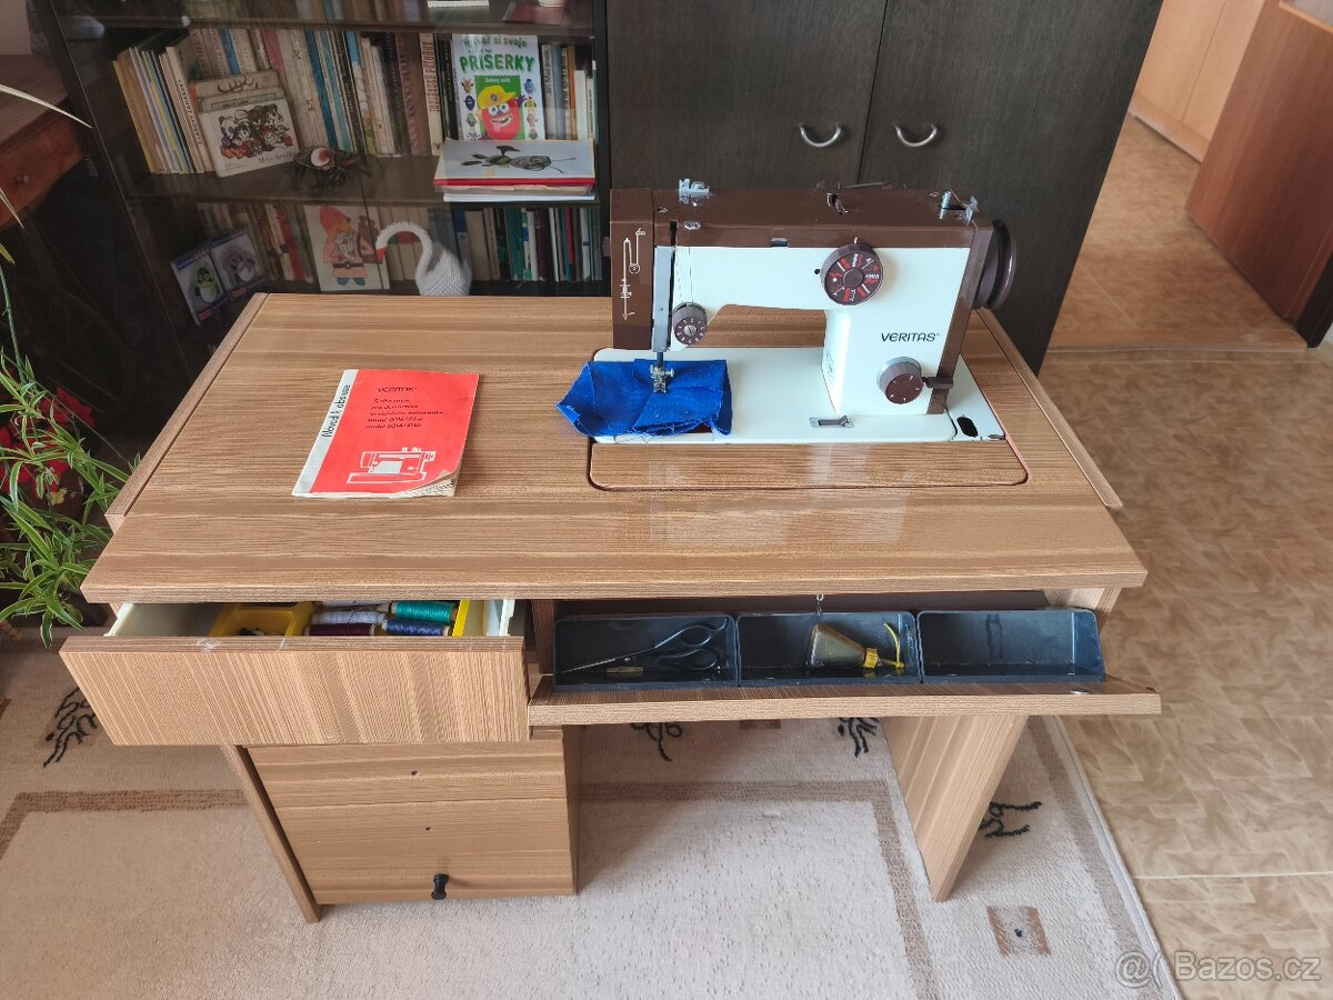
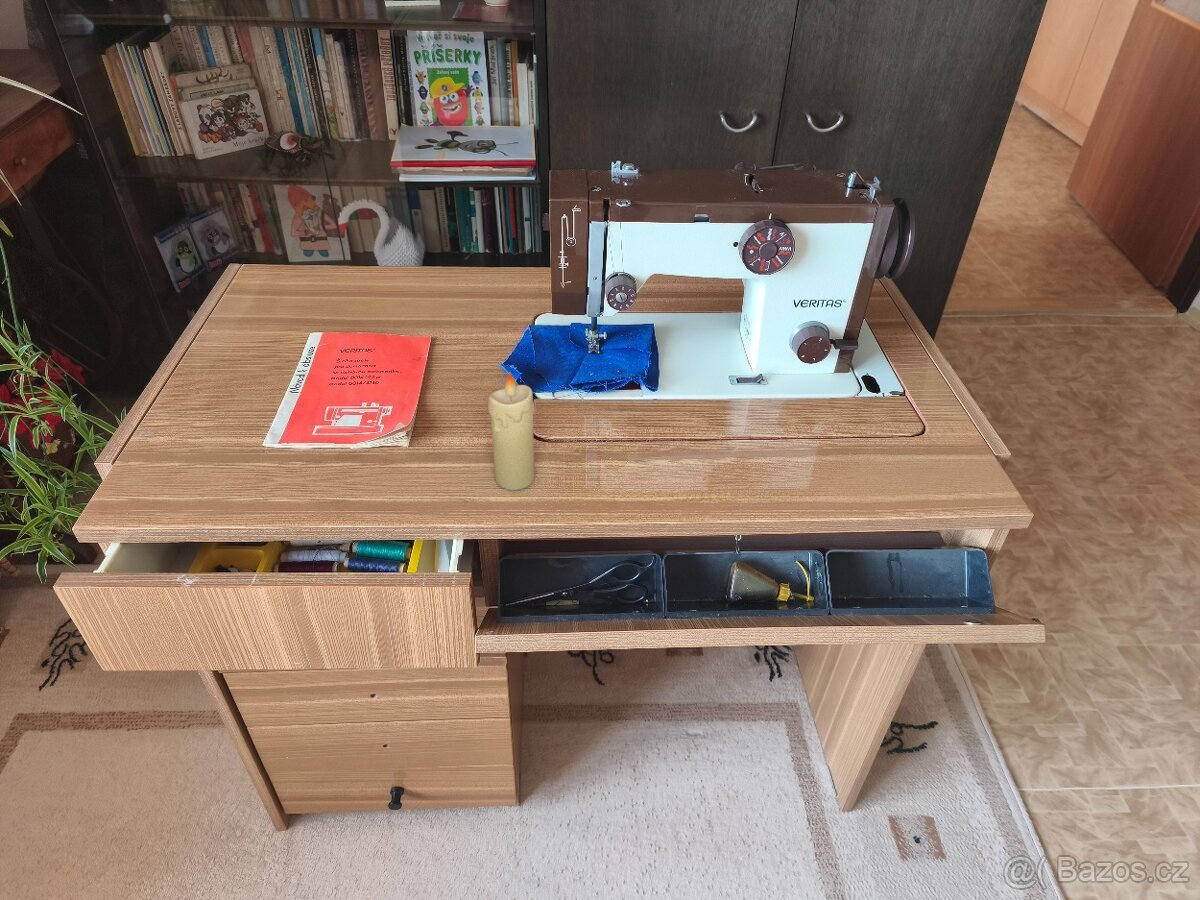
+ candle (511, 427)
